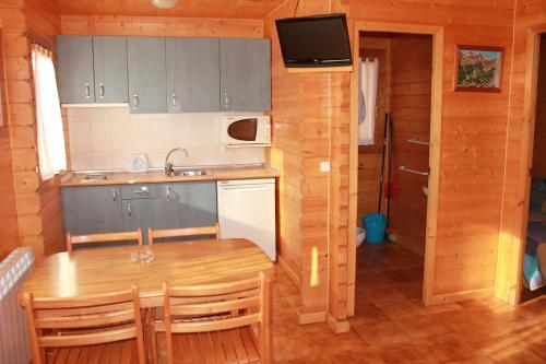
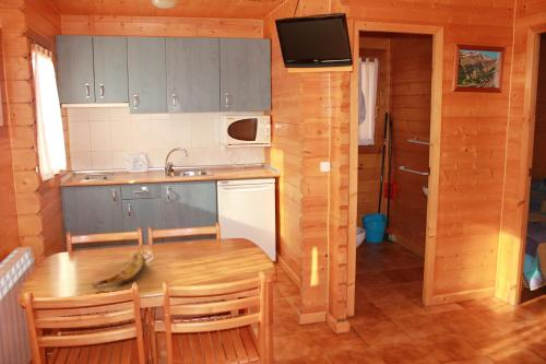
+ banana (126, 267)
